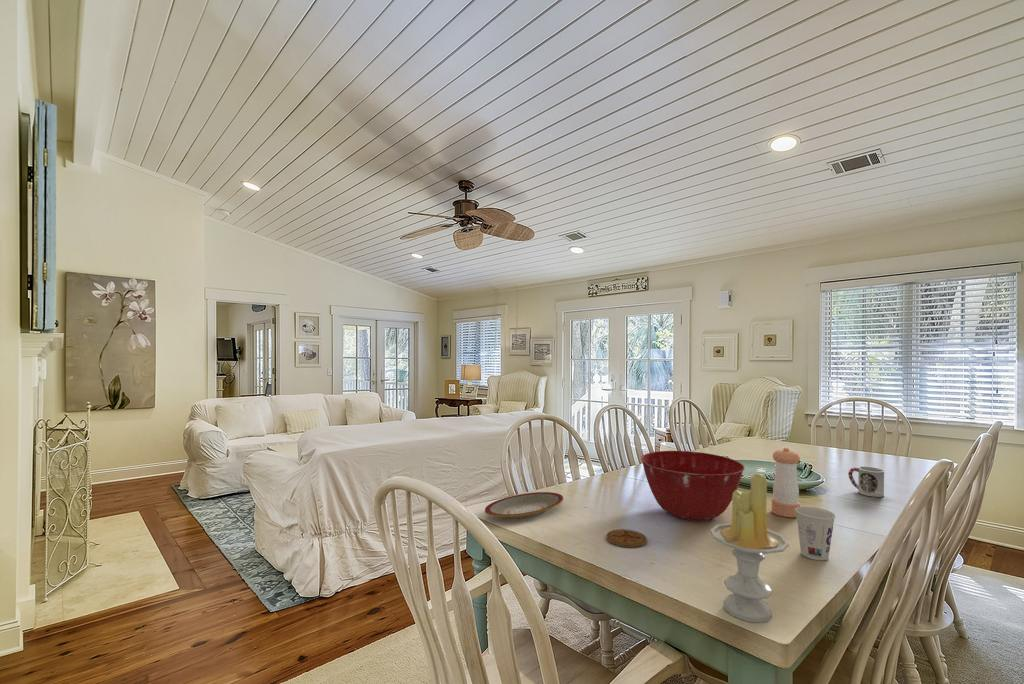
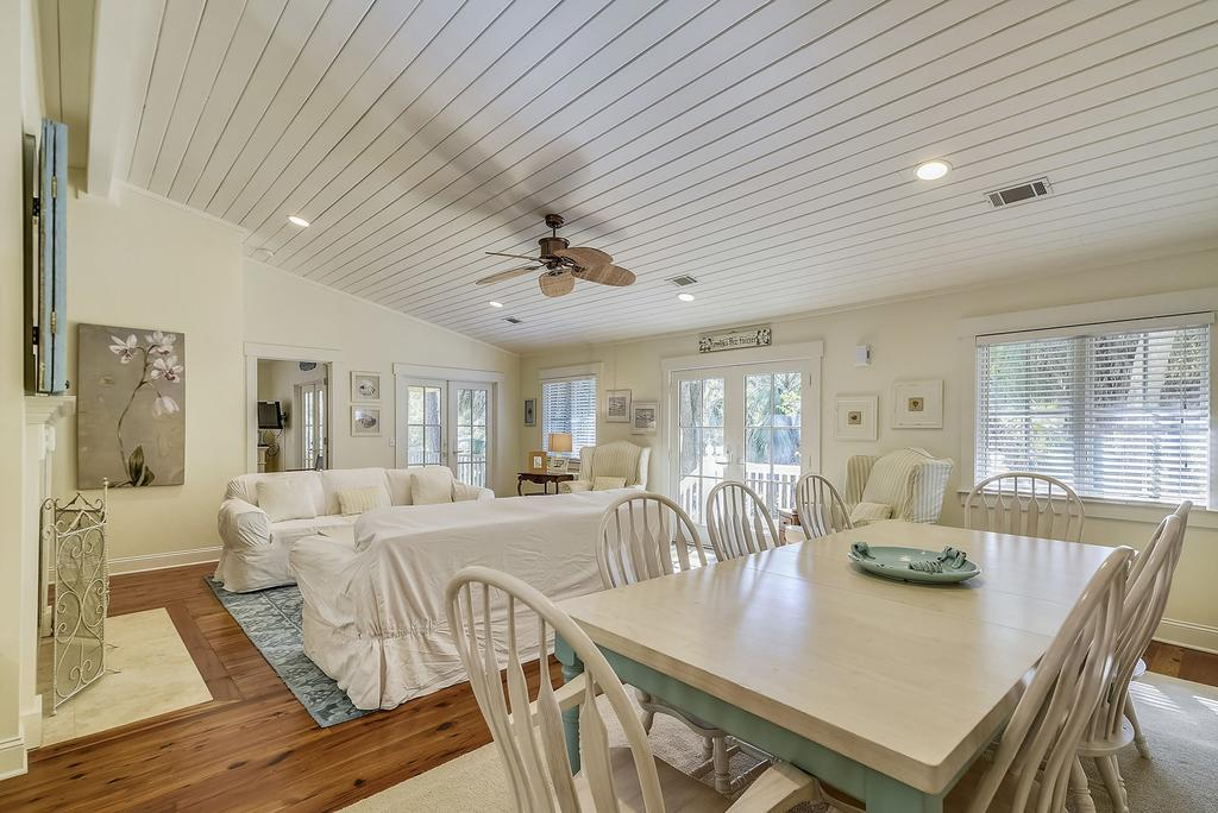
- cup (865, 480)
- candle (748, 541)
- mixing bowl (690, 487)
- pepper shaker (785, 480)
- coaster (626, 538)
- cup (814, 533)
- plate (525, 507)
